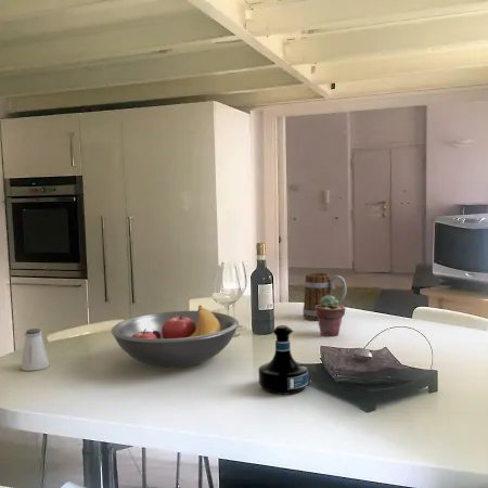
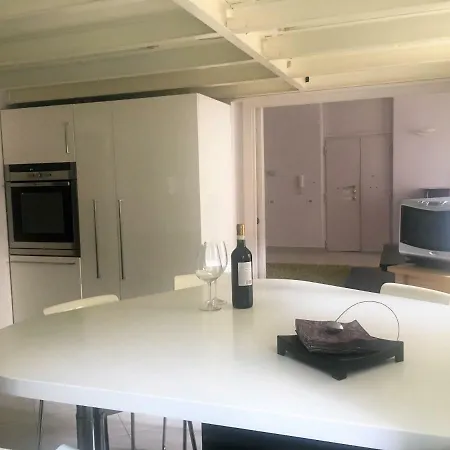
- fruit bowl (176, 336)
- tequila bottle (282, 357)
- saltshaker (34, 348)
- potted succulent (330, 313)
- mug (324, 295)
